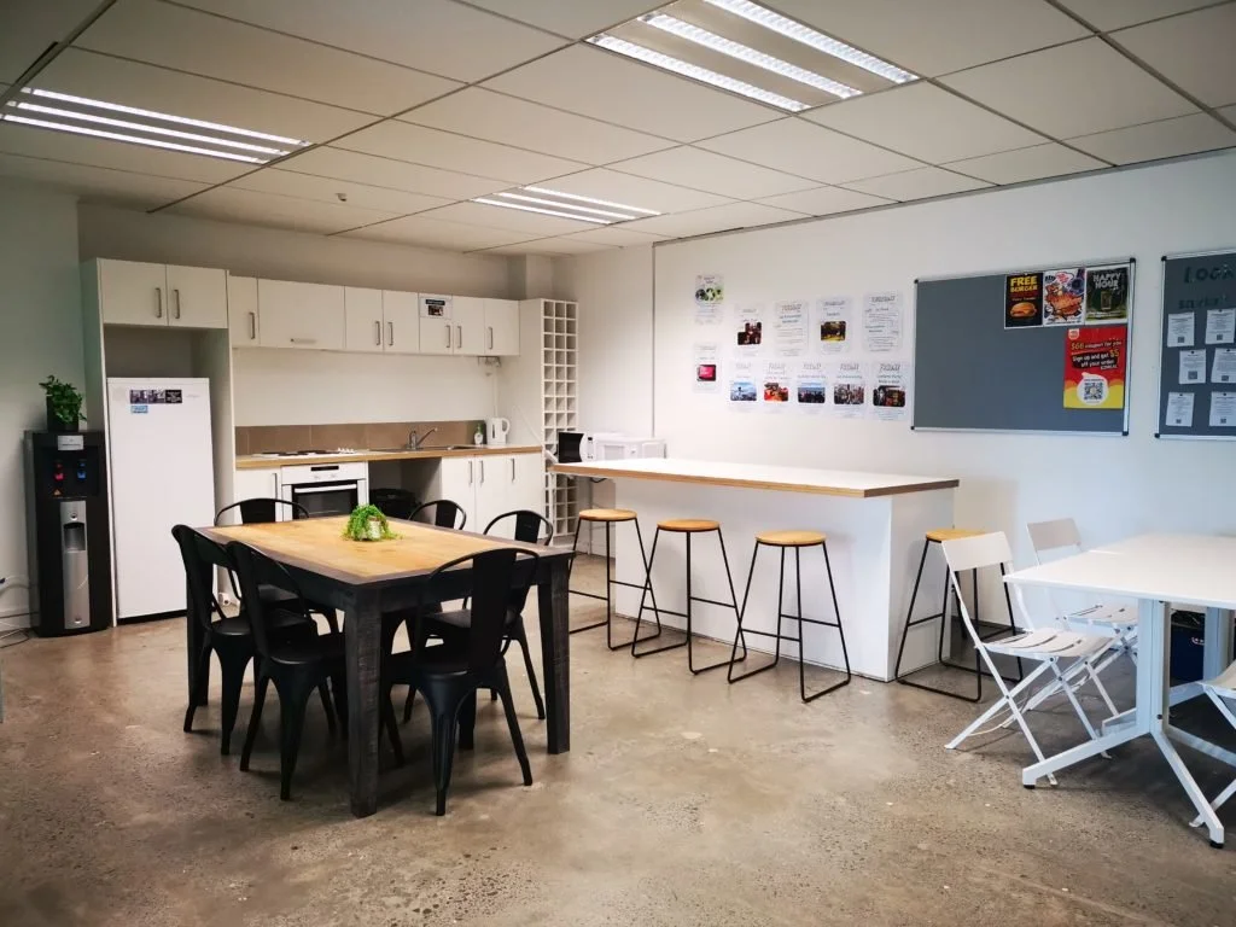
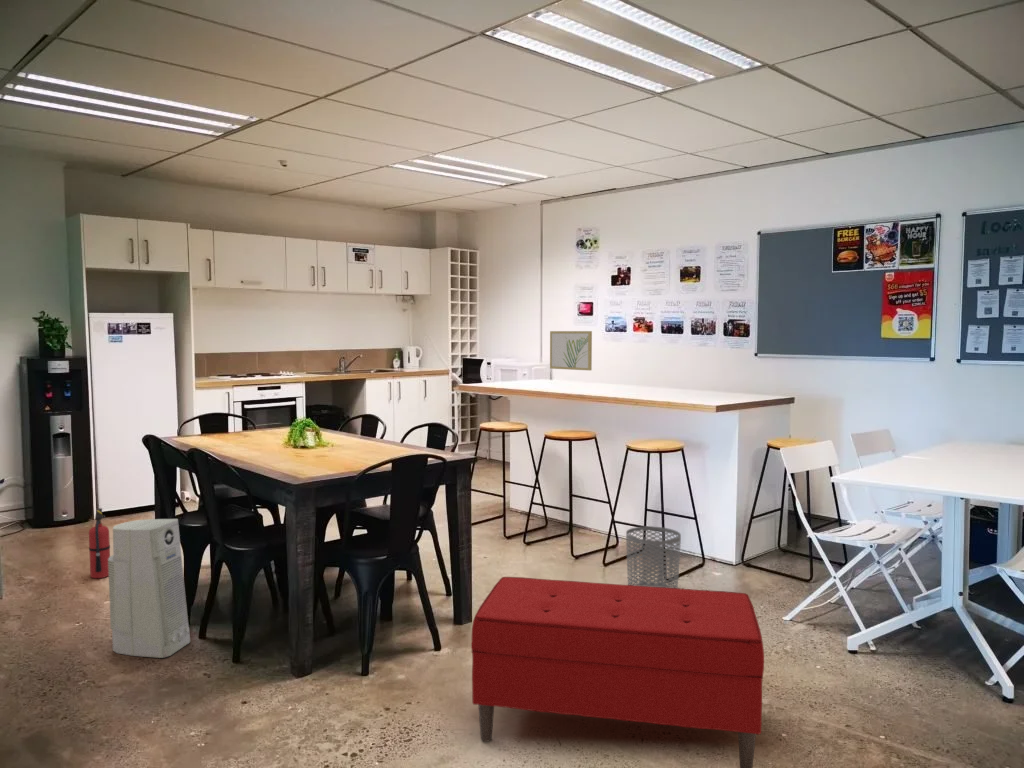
+ air purifier (147, 585)
+ wall art (570, 350)
+ waste bin (652, 564)
+ bench (616, 665)
+ fire extinguisher (99, 543)
